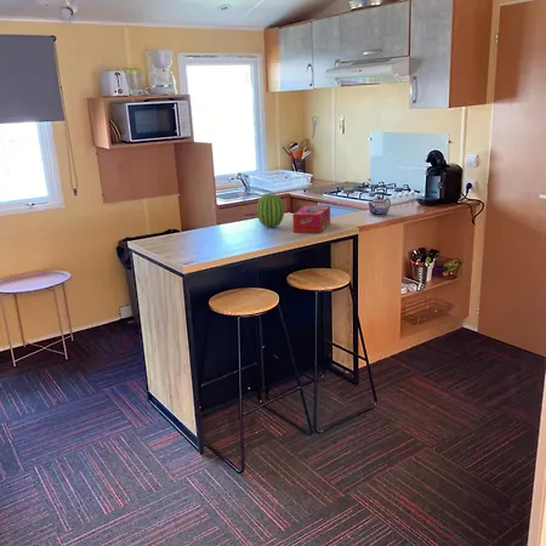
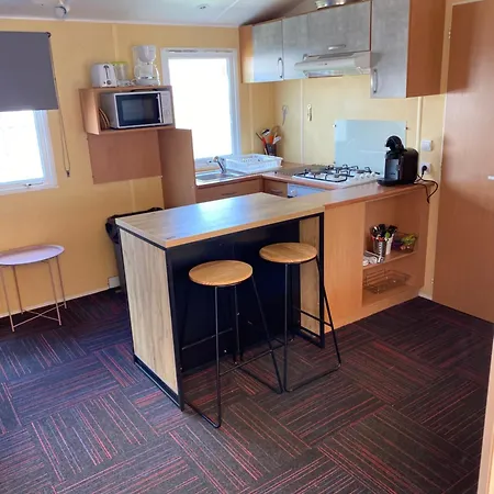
- teapot (379, 205)
- tissue box (312, 218)
- fruit (269, 209)
